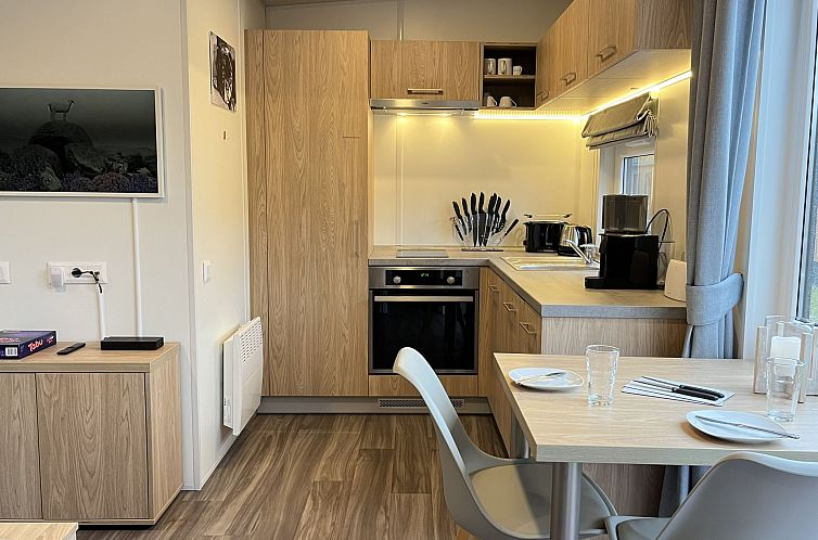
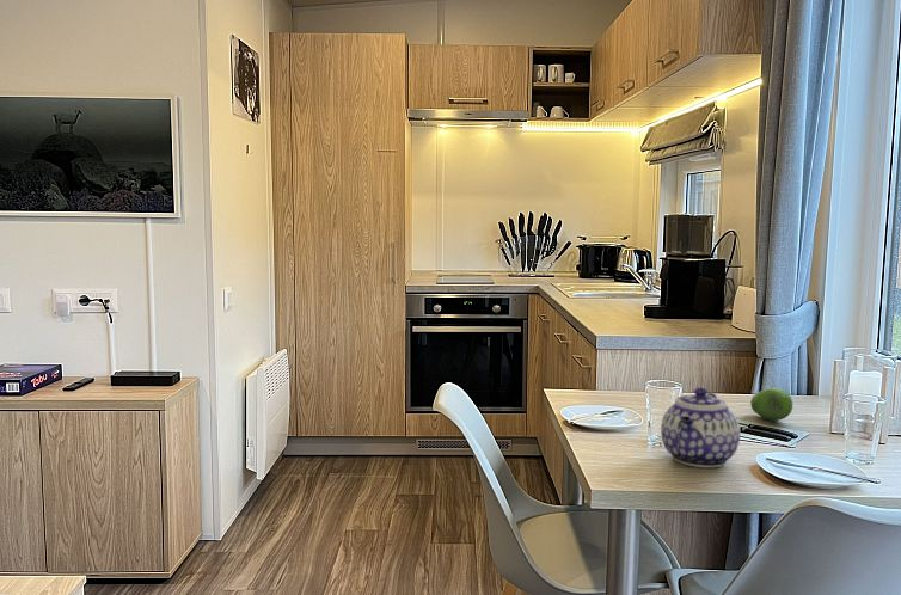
+ teapot (699, 424)
+ fruit (770, 403)
